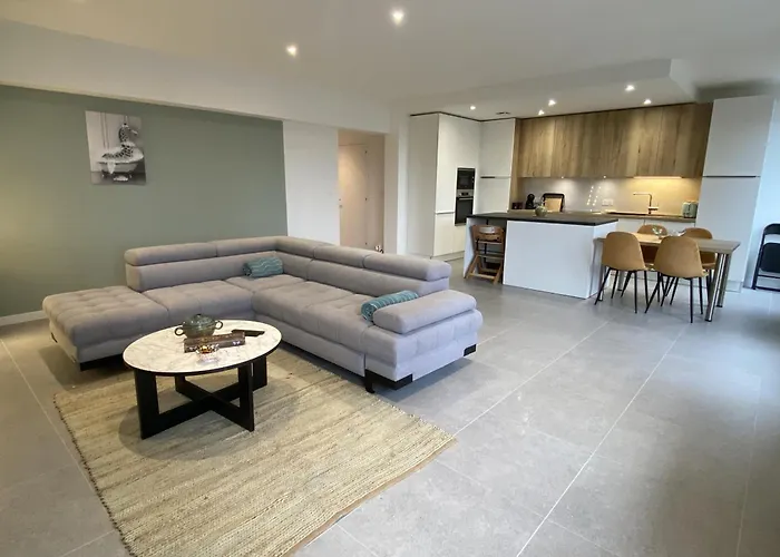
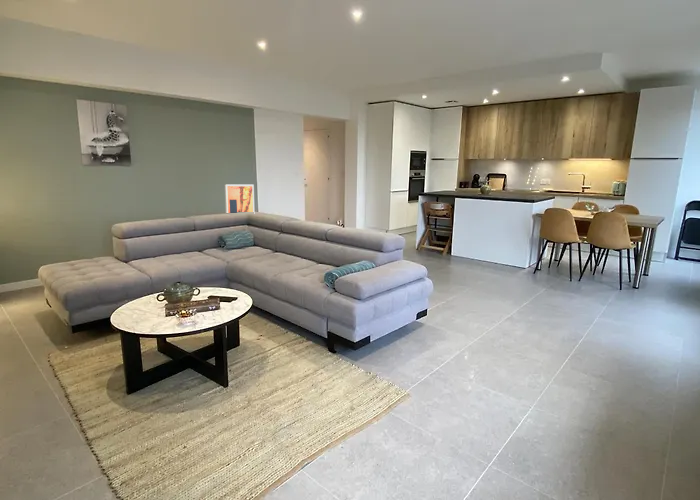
+ wall art (240, 200)
